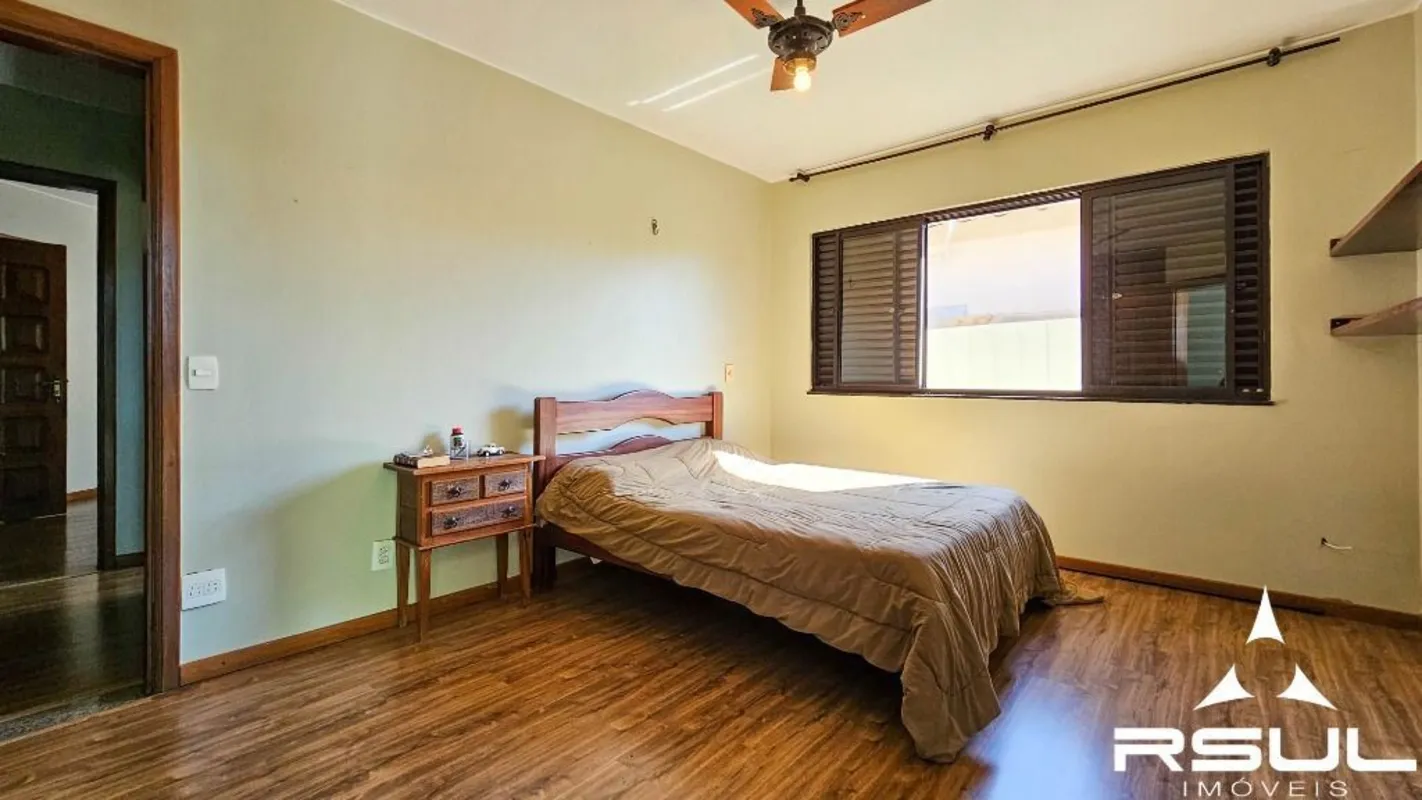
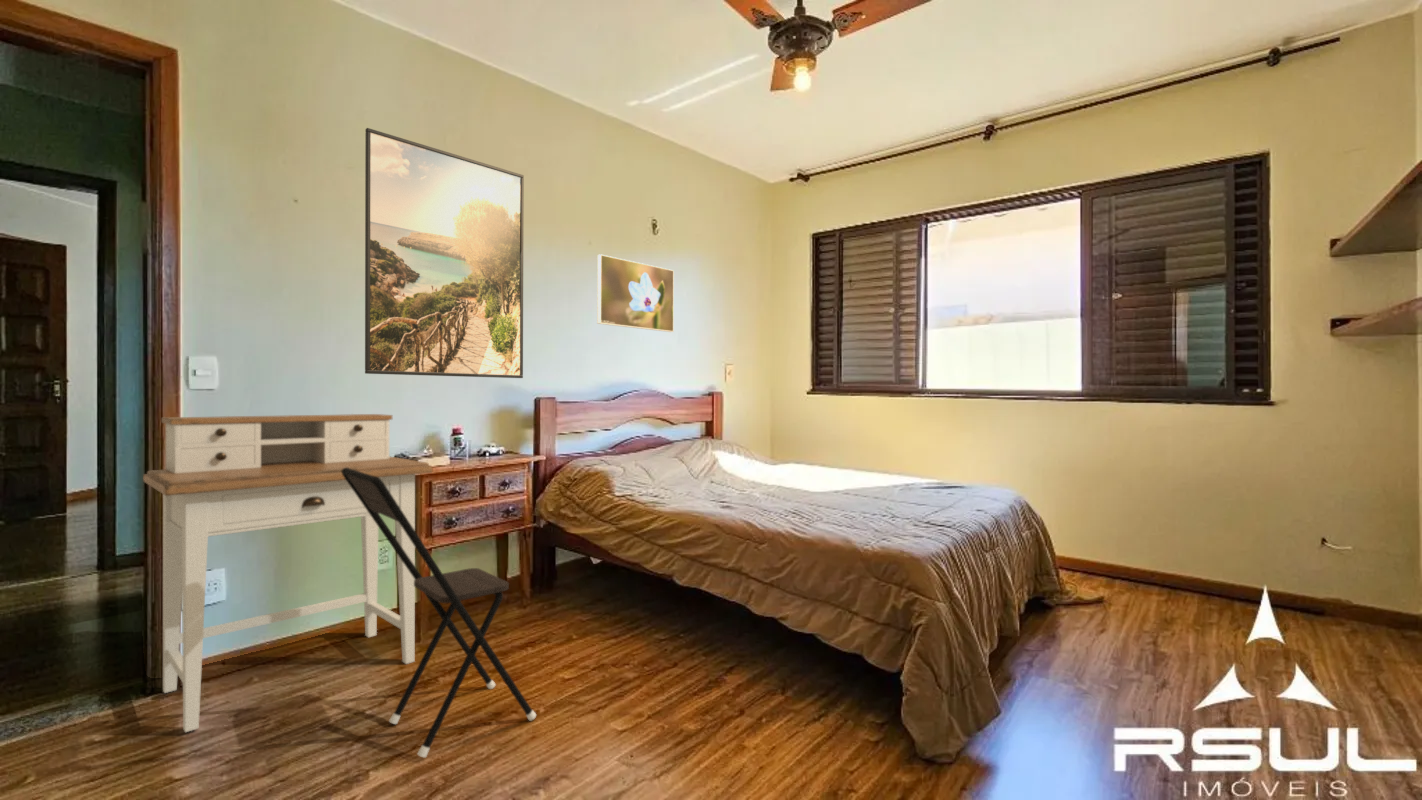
+ folding chair (441, 596)
+ desk (293, 525)
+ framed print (451, 265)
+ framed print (637, 295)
